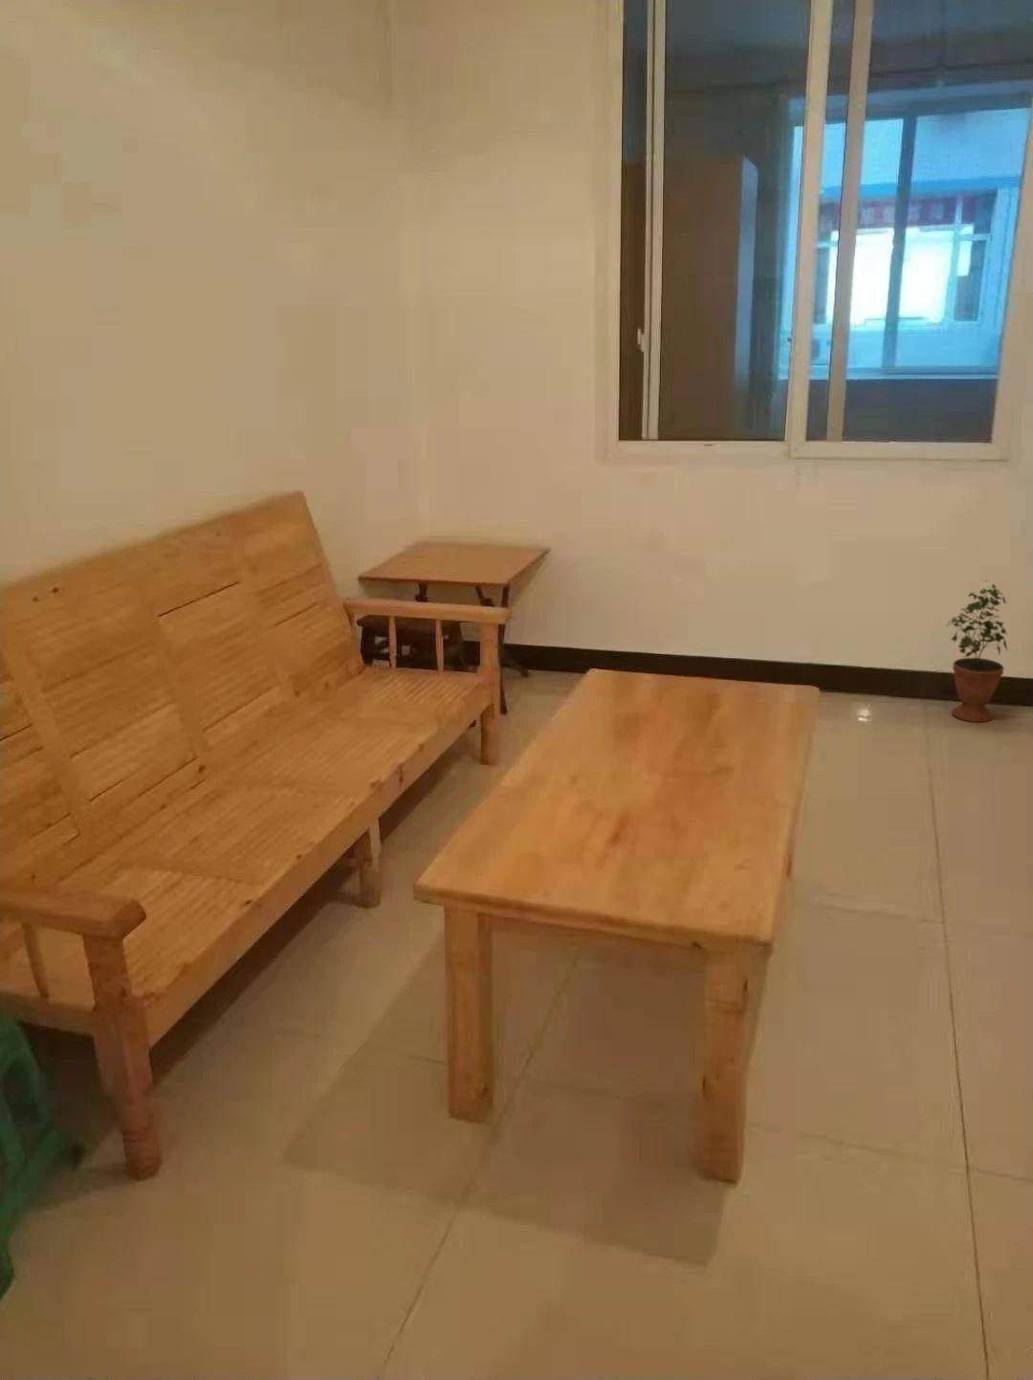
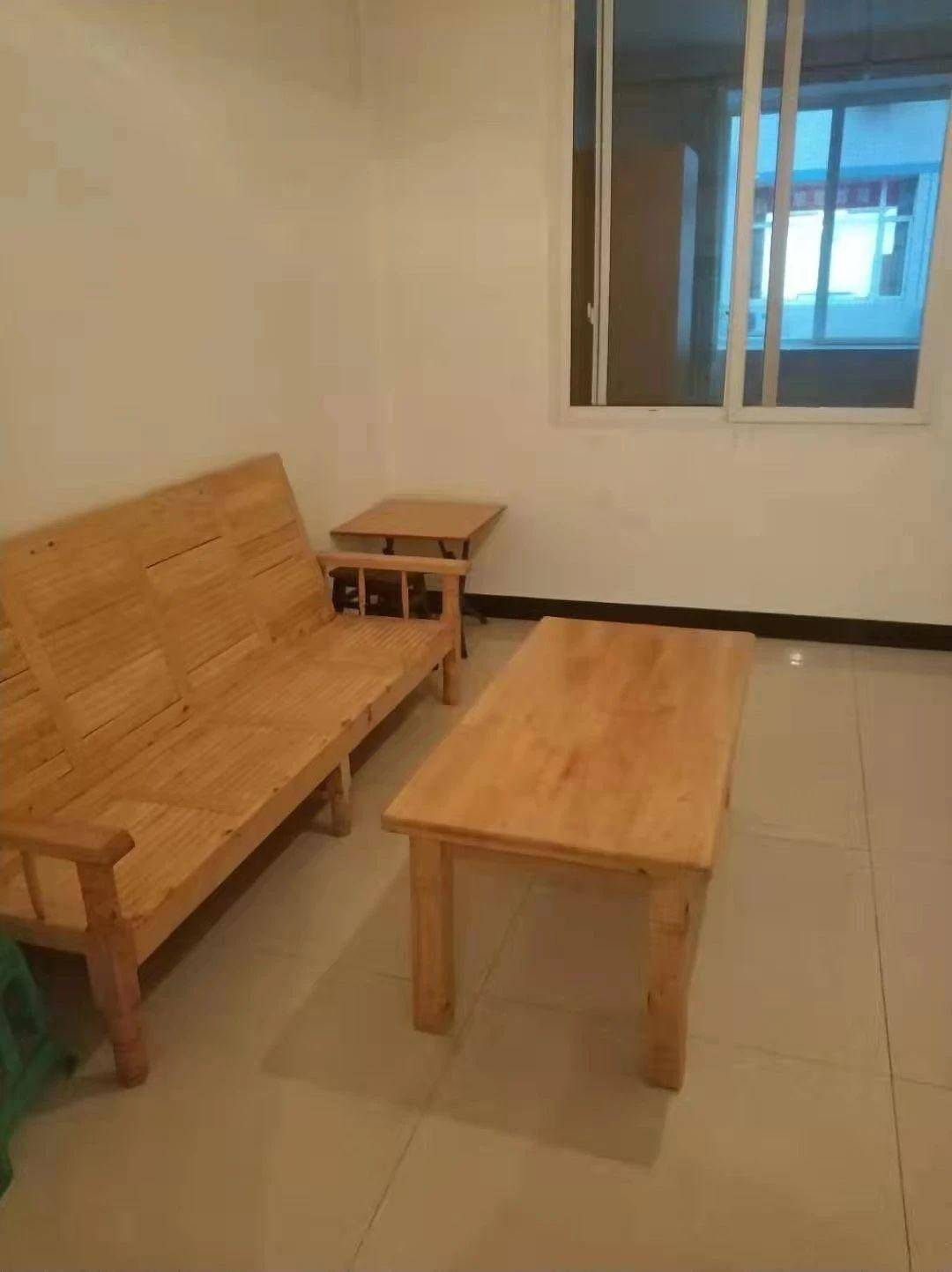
- potted plant (974, 650)
